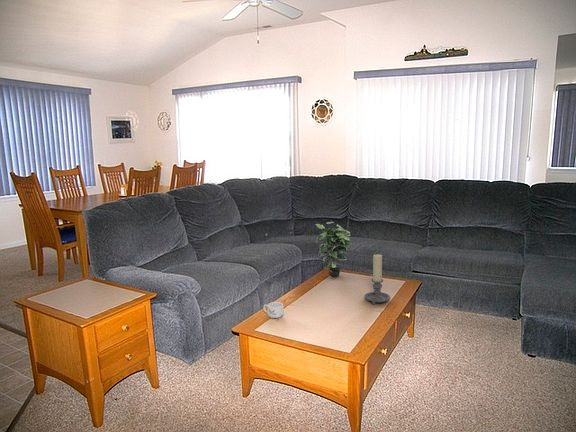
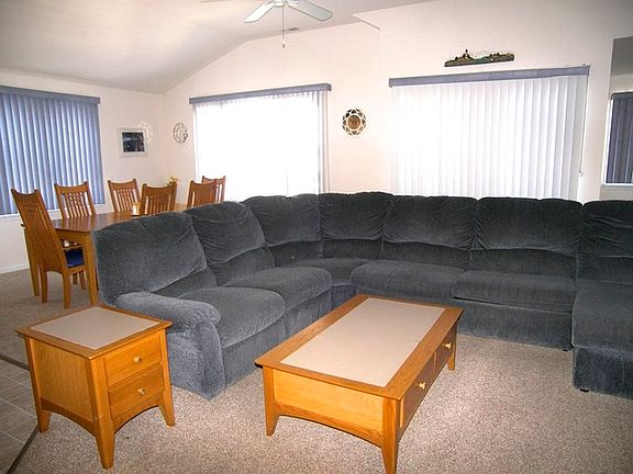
- candle holder (376, 278)
- potted plant (334, 250)
- mug (273, 309)
